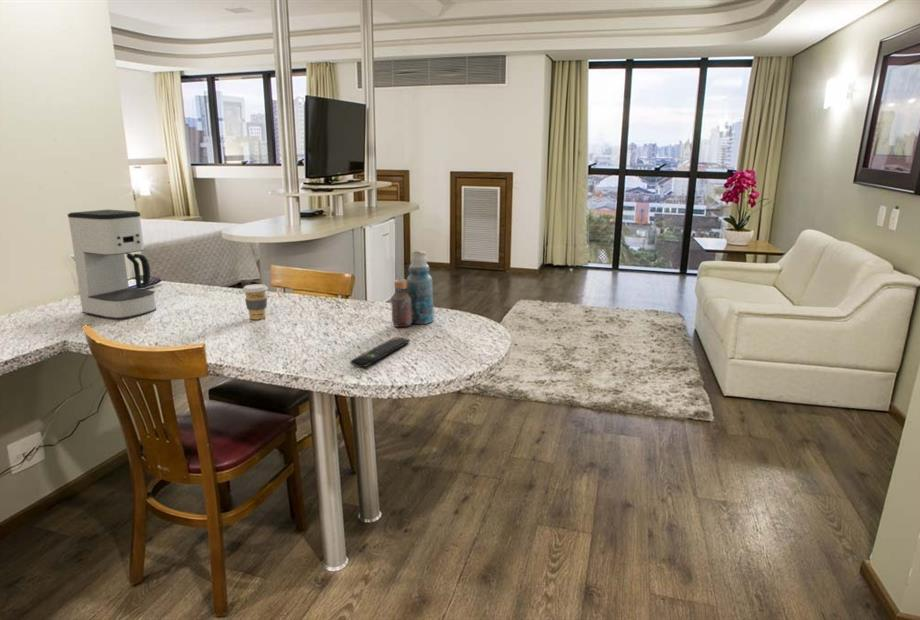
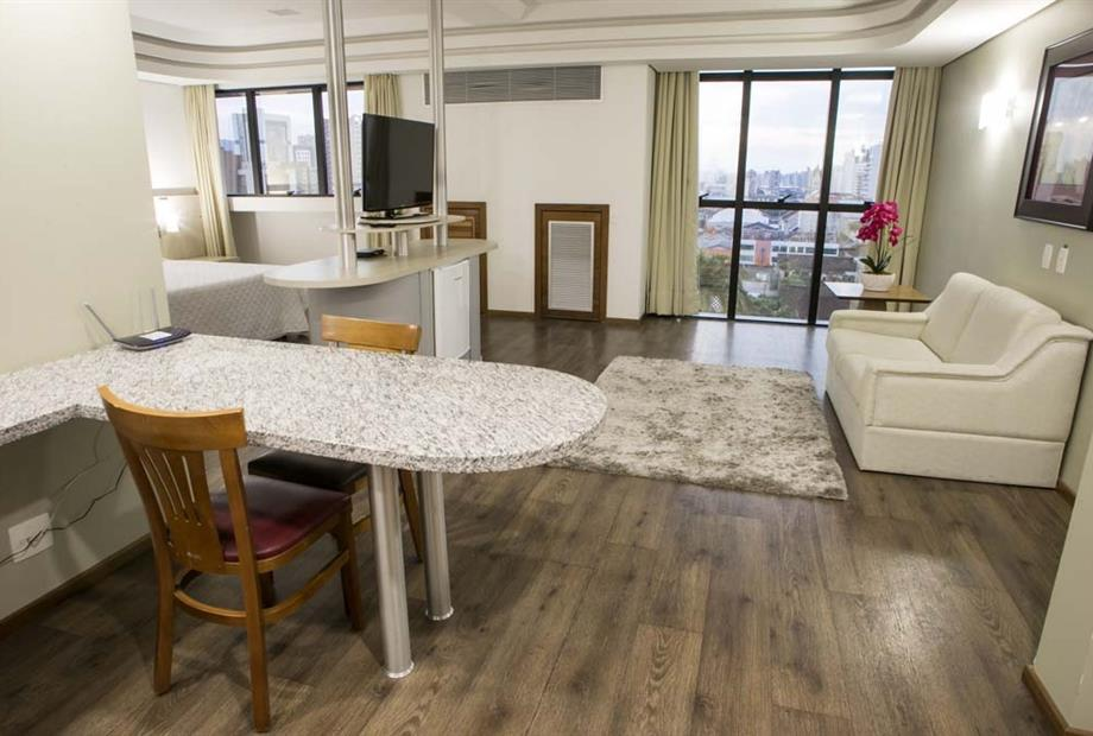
- coffee maker (119, 262)
- bottle (413, 287)
- coffee cup (256, 302)
- remote control (382, 351)
